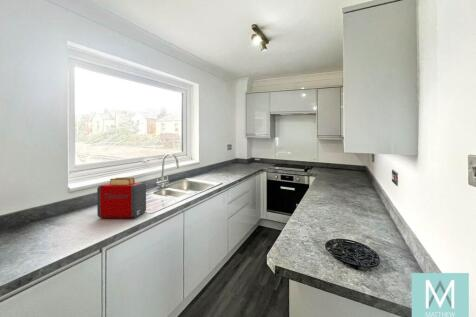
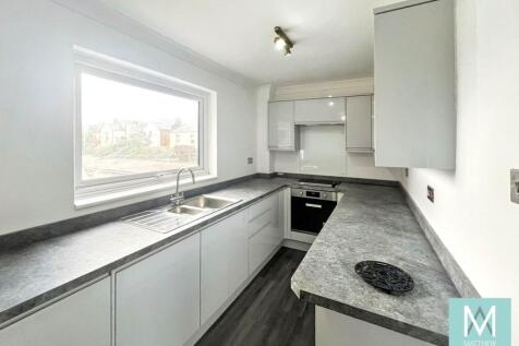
- toaster (122, 196)
